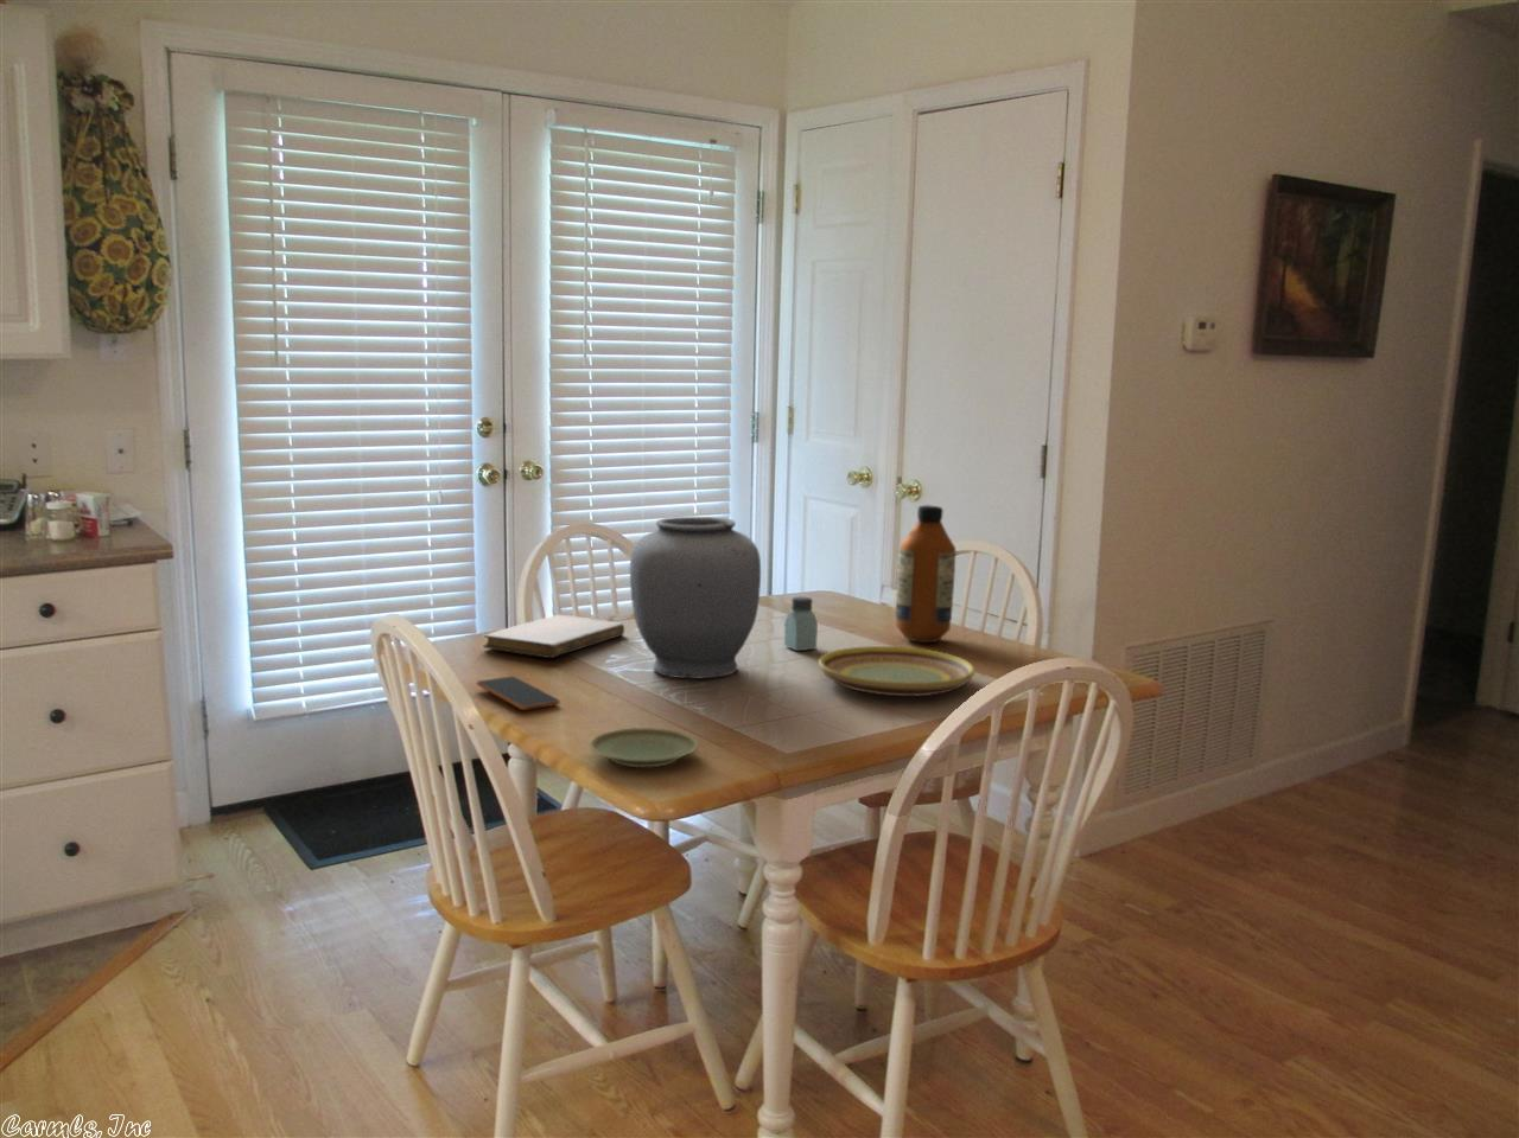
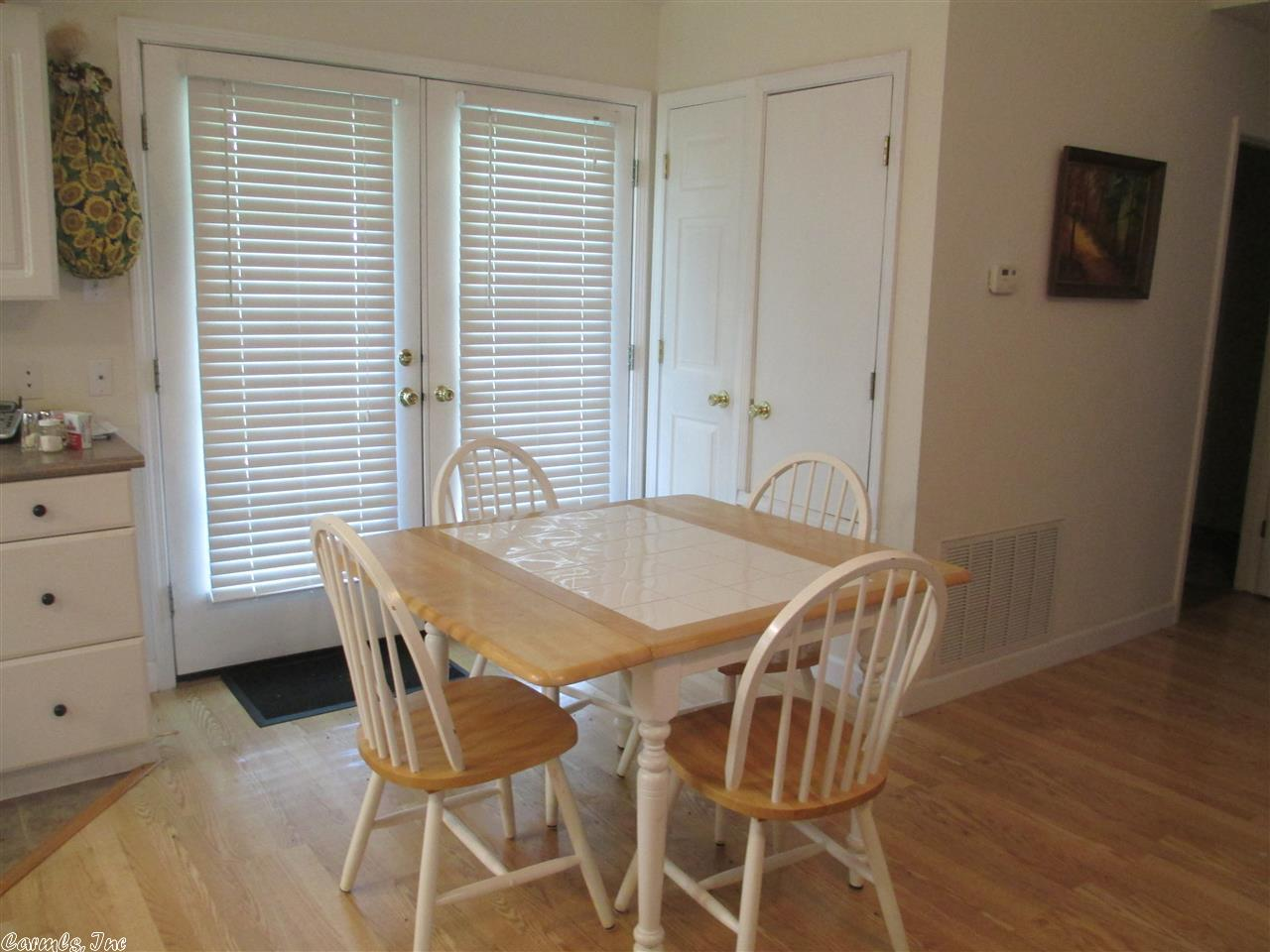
- vase (694, 595)
- plate (895, 673)
- saltshaker (801, 623)
- notebook (555, 635)
- plate (643, 750)
- smartphone (518, 692)
- bottle (926, 573)
